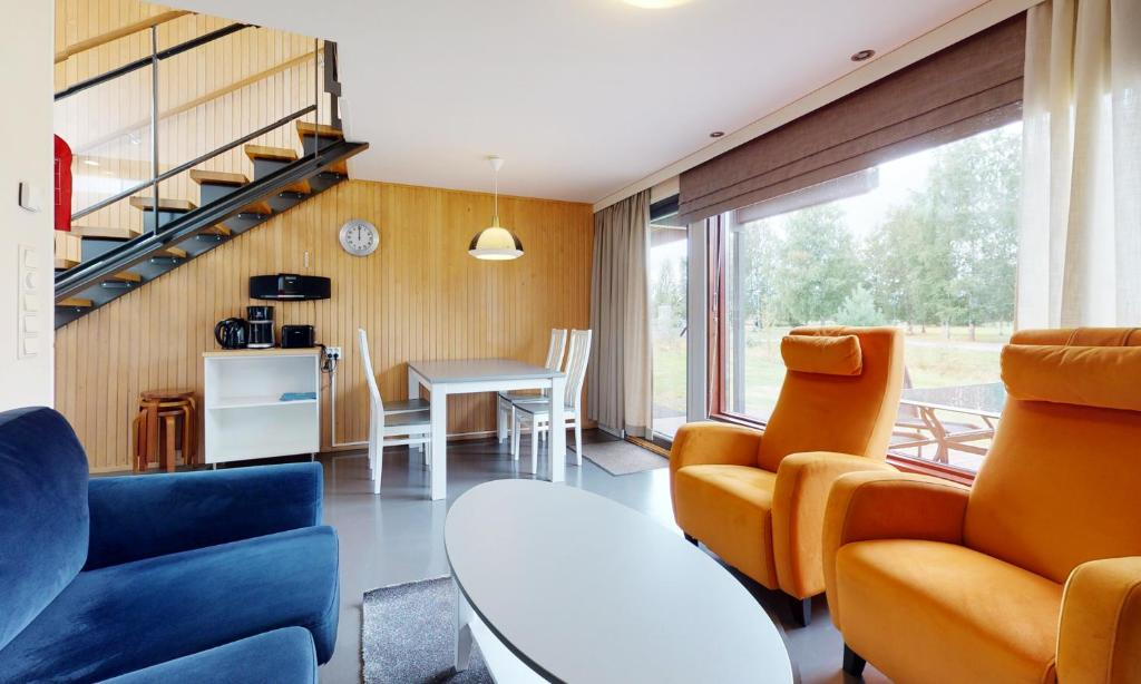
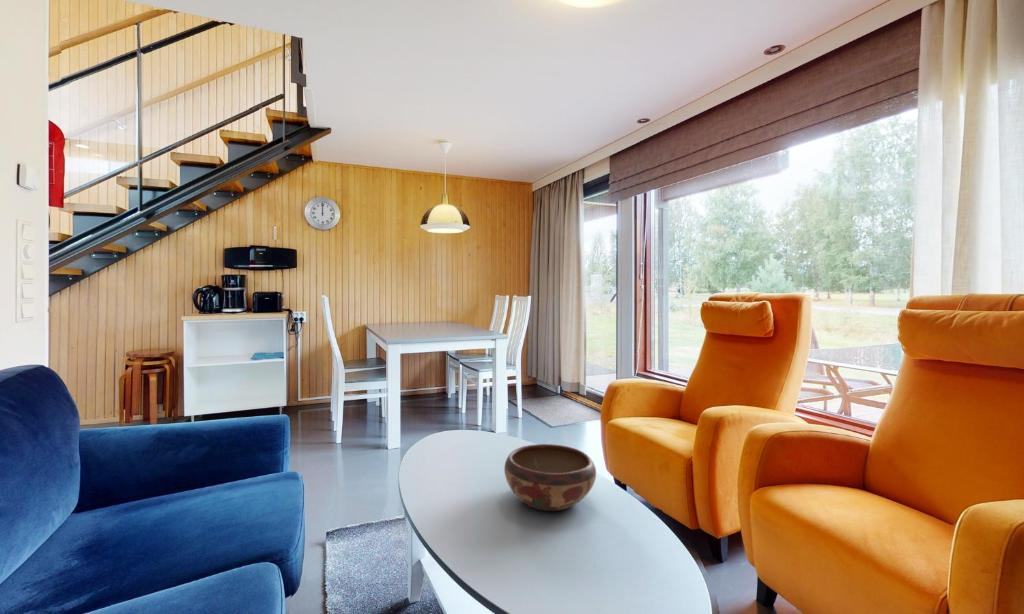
+ decorative bowl (549, 478)
